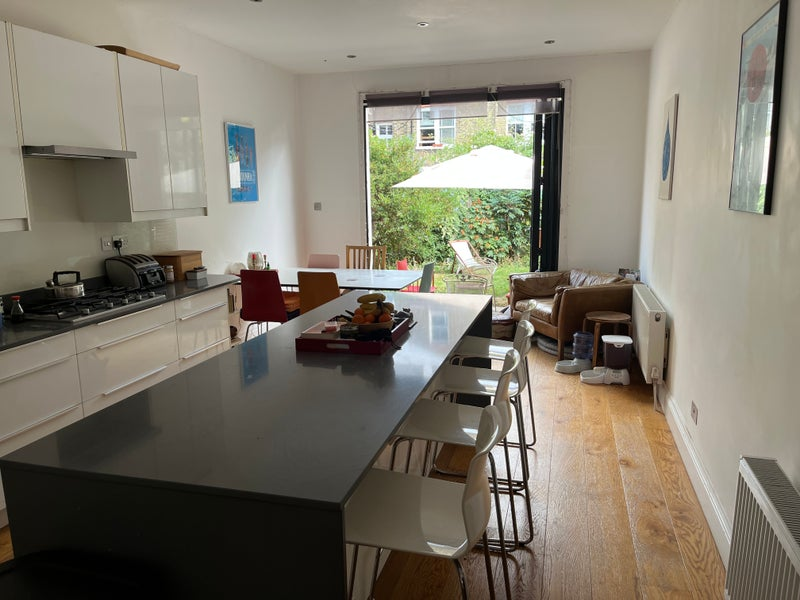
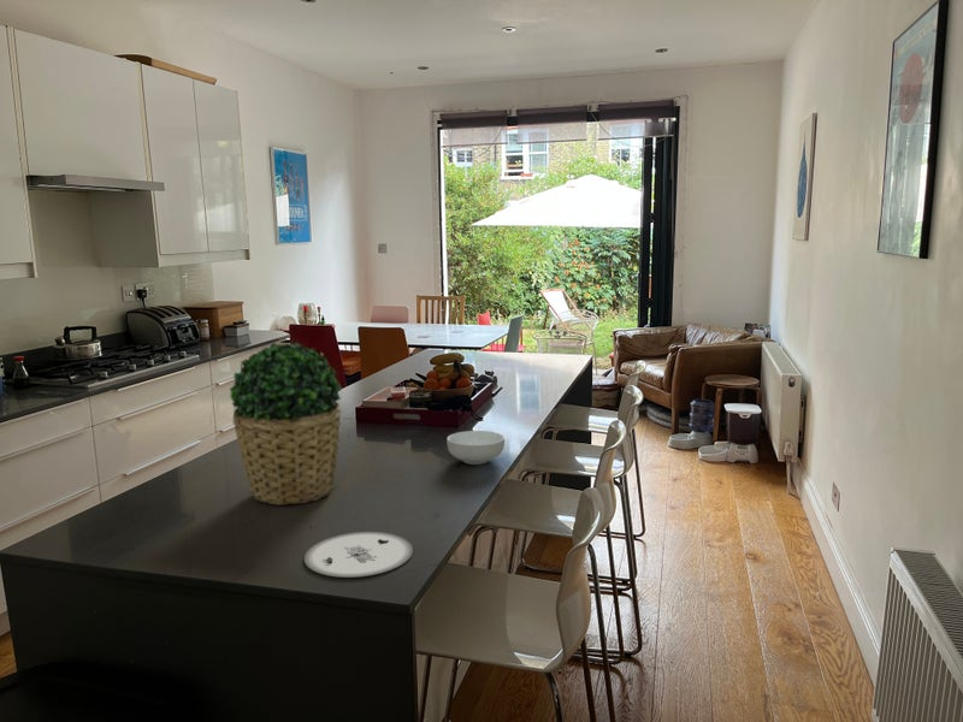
+ plate (359, 551)
+ cereal bowl (475, 449)
+ potted plant (288, 419)
